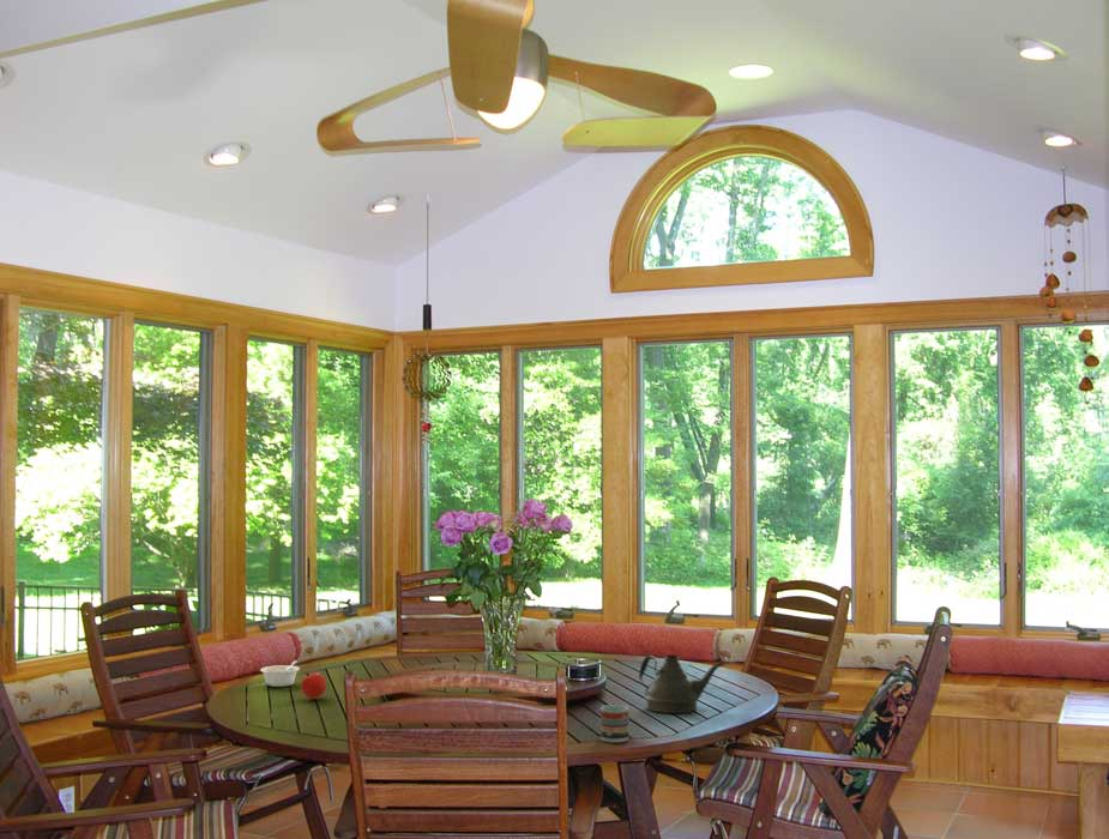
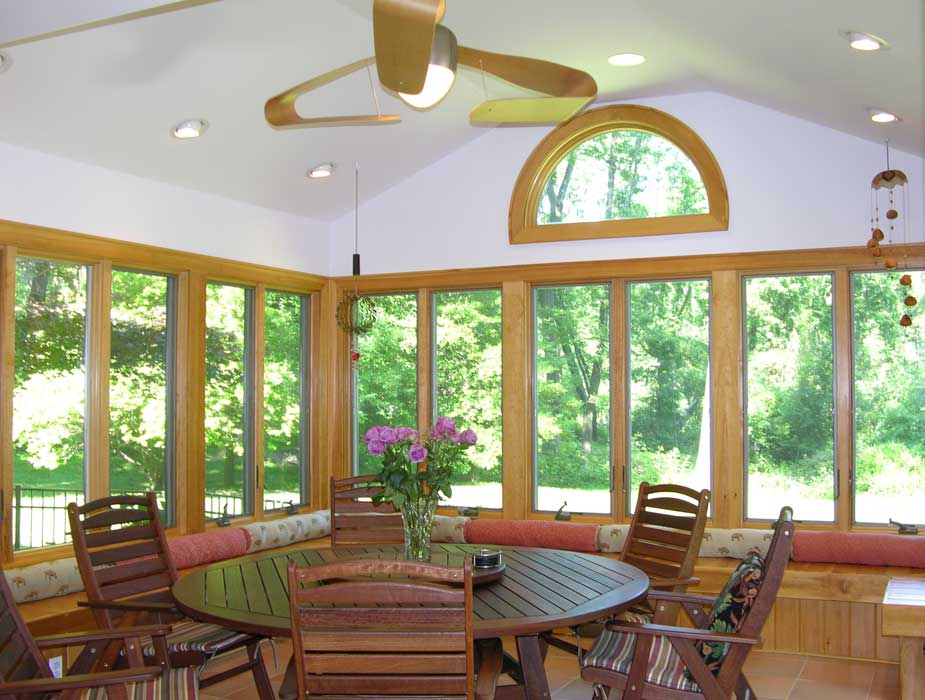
- legume (279, 674)
- cup (614, 722)
- fruit (313, 684)
- teapot (682, 682)
